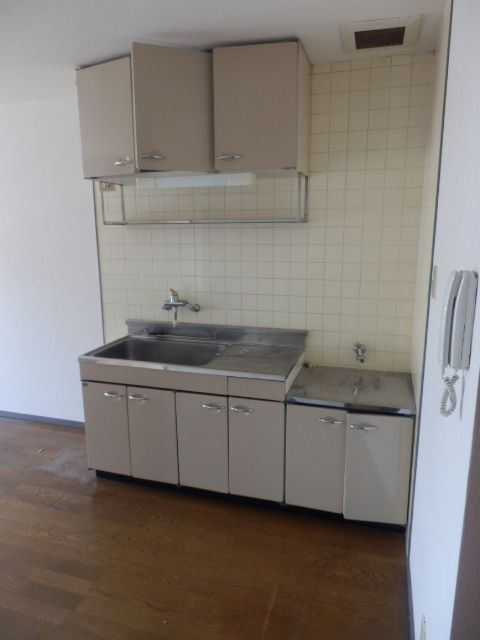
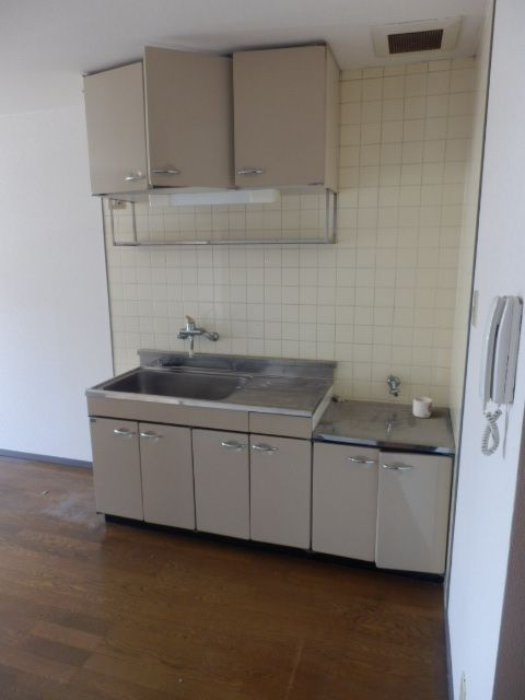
+ mug (421, 406)
